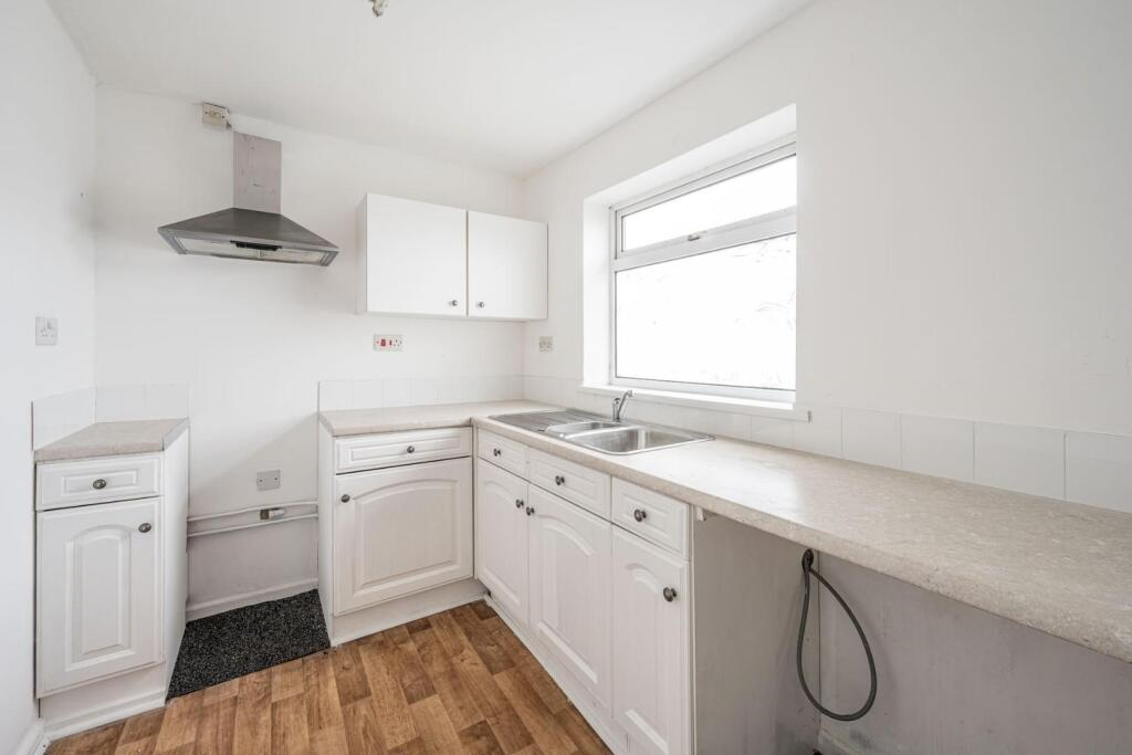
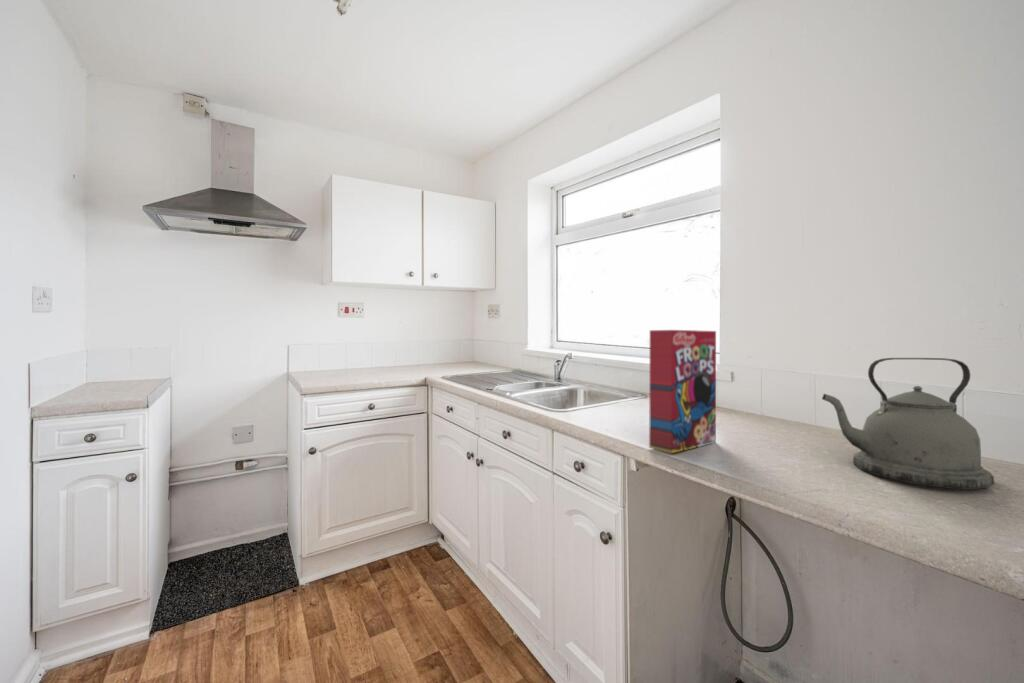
+ kettle (911, 415)
+ cereal box (683, 387)
